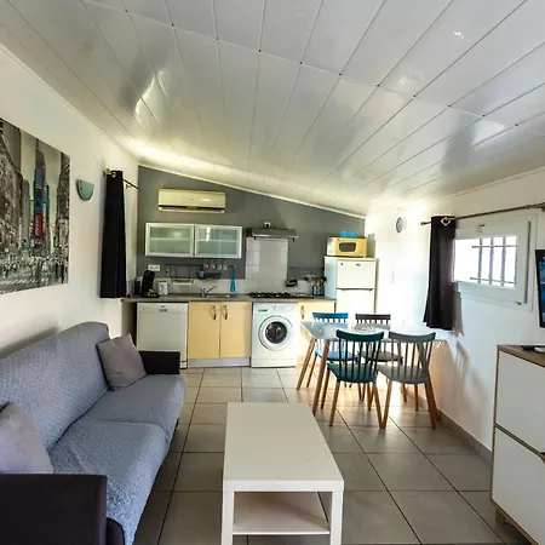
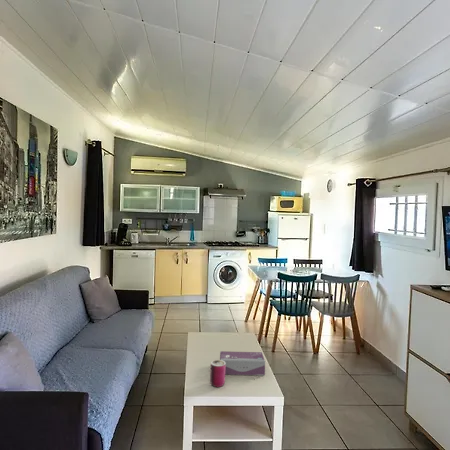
+ tissue box (241, 362)
+ can (217, 373)
